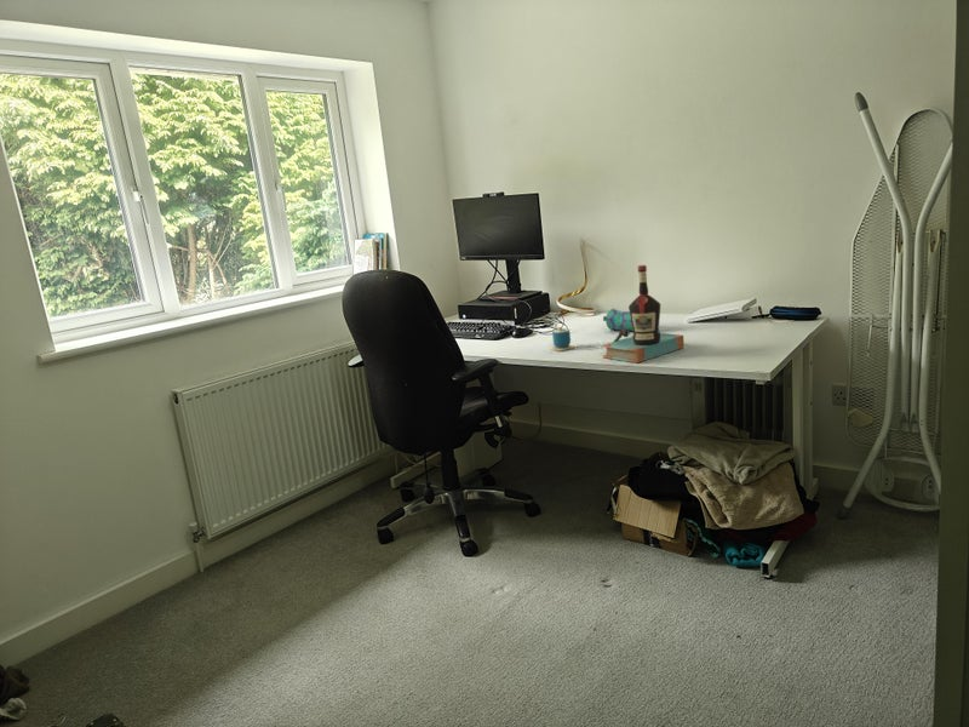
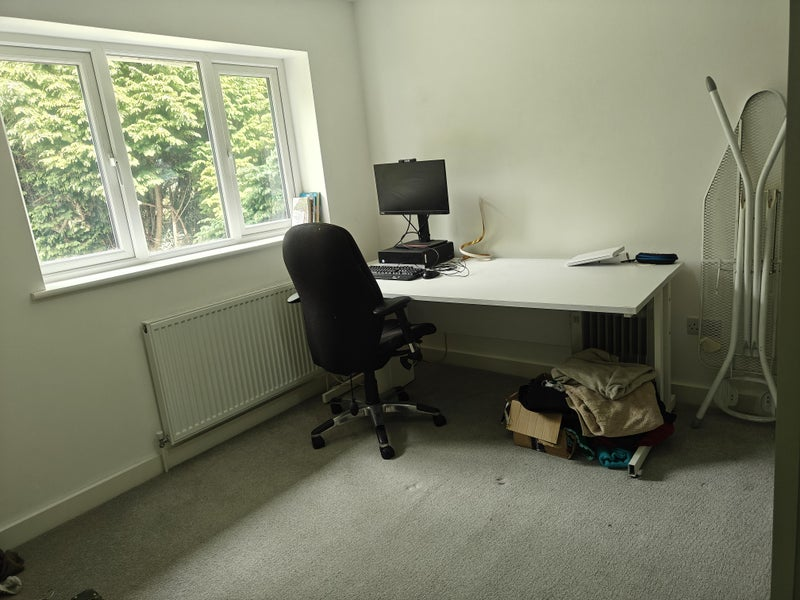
- bottle (637, 308)
- pencil case (629, 319)
- cup (561, 333)
